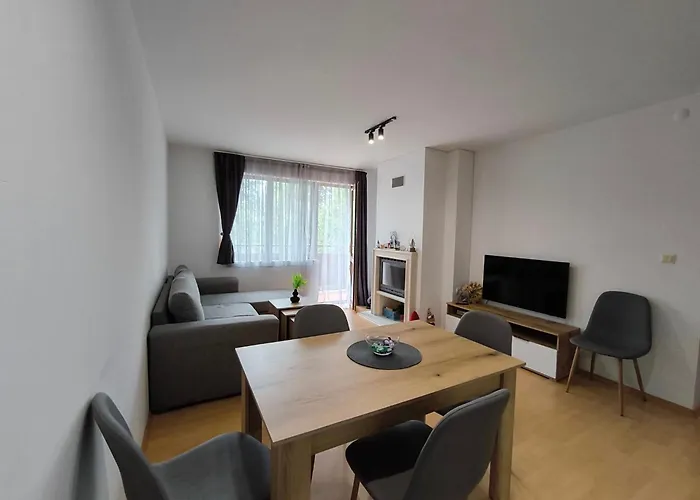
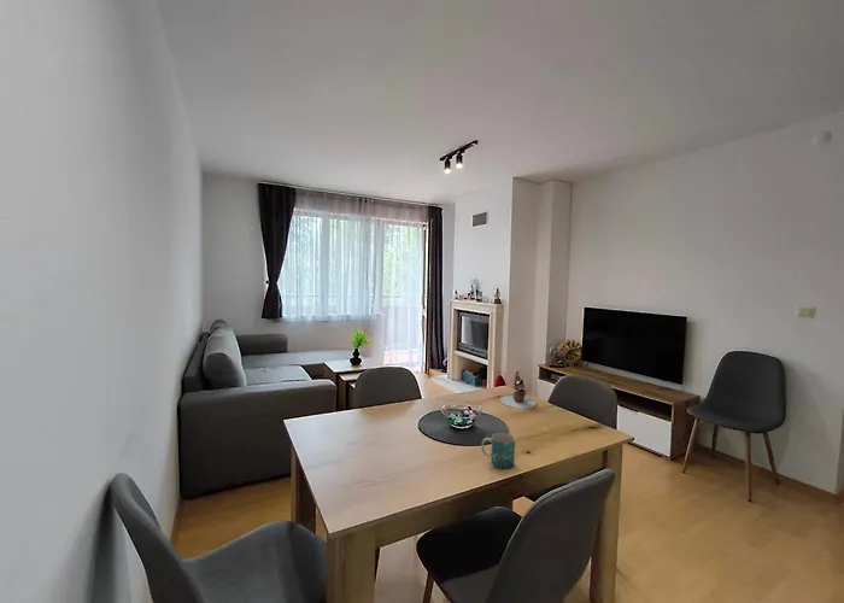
+ teapot (517, 393)
+ mug (497, 450)
